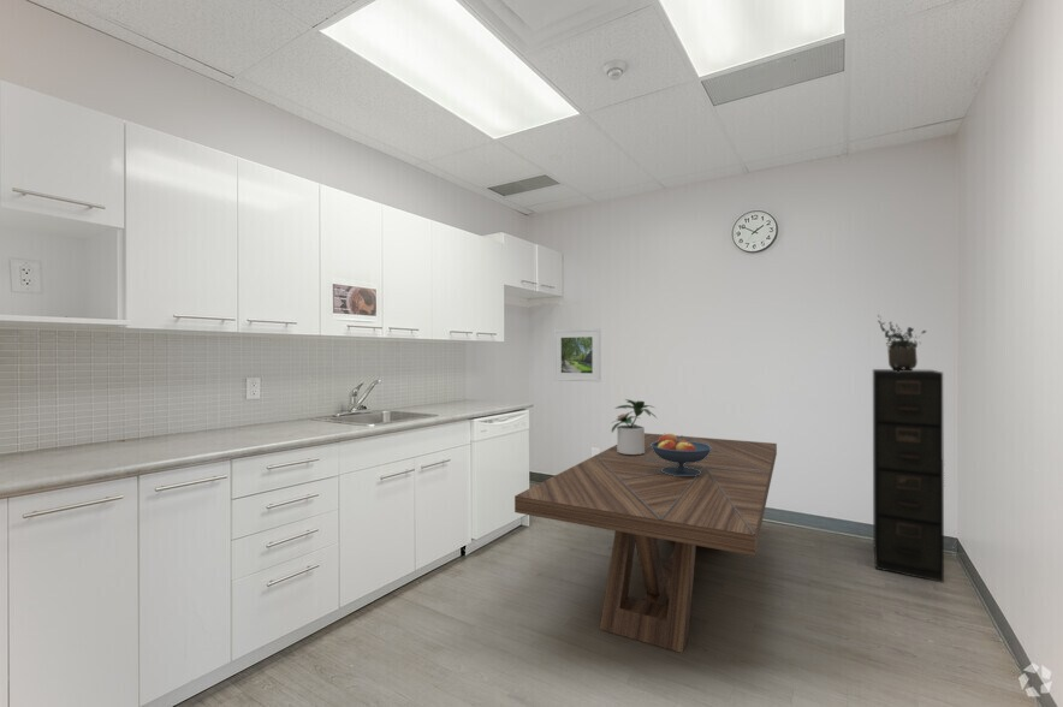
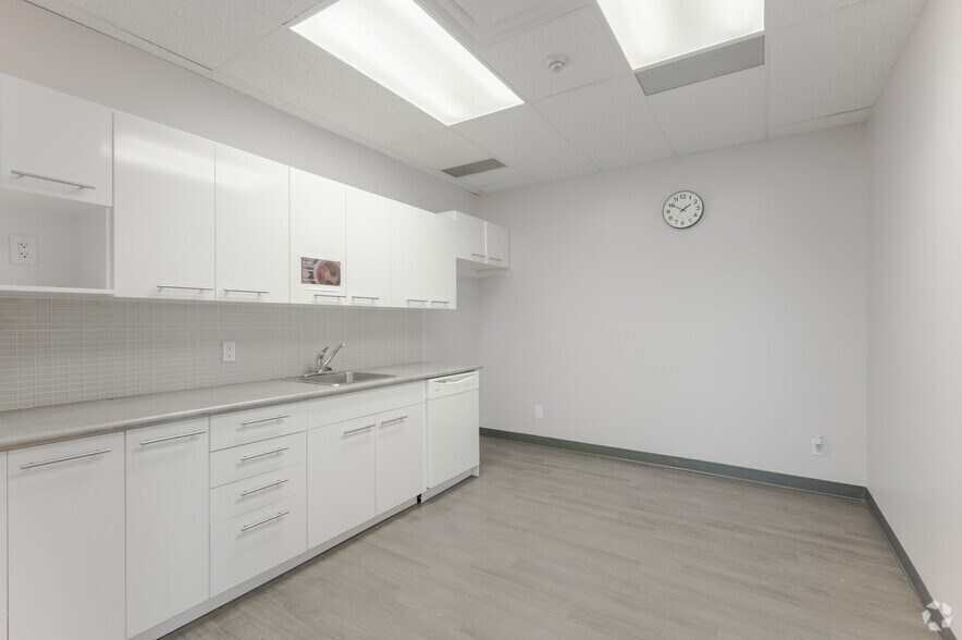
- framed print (576, 355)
- filing cabinet (904, 465)
- fruit bowl (681, 452)
- dining table (675, 519)
- potted plant (634, 424)
- potted plant (898, 341)
